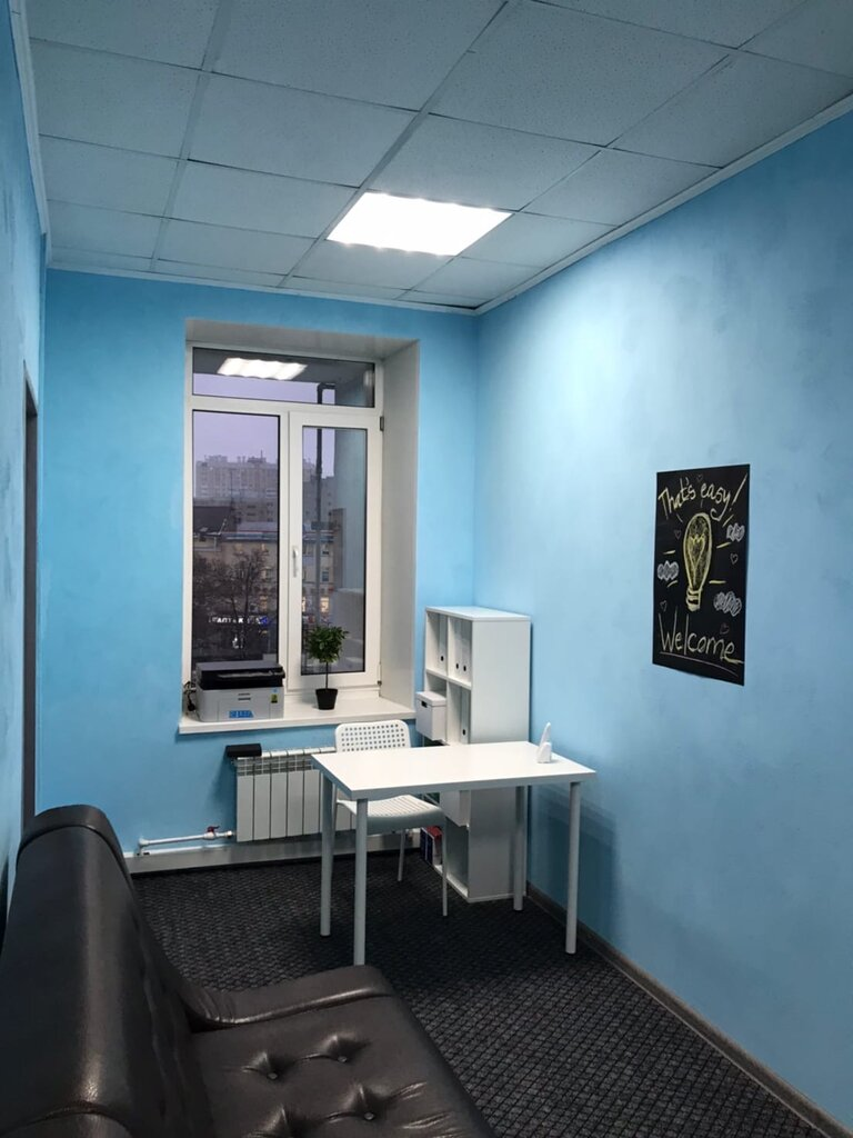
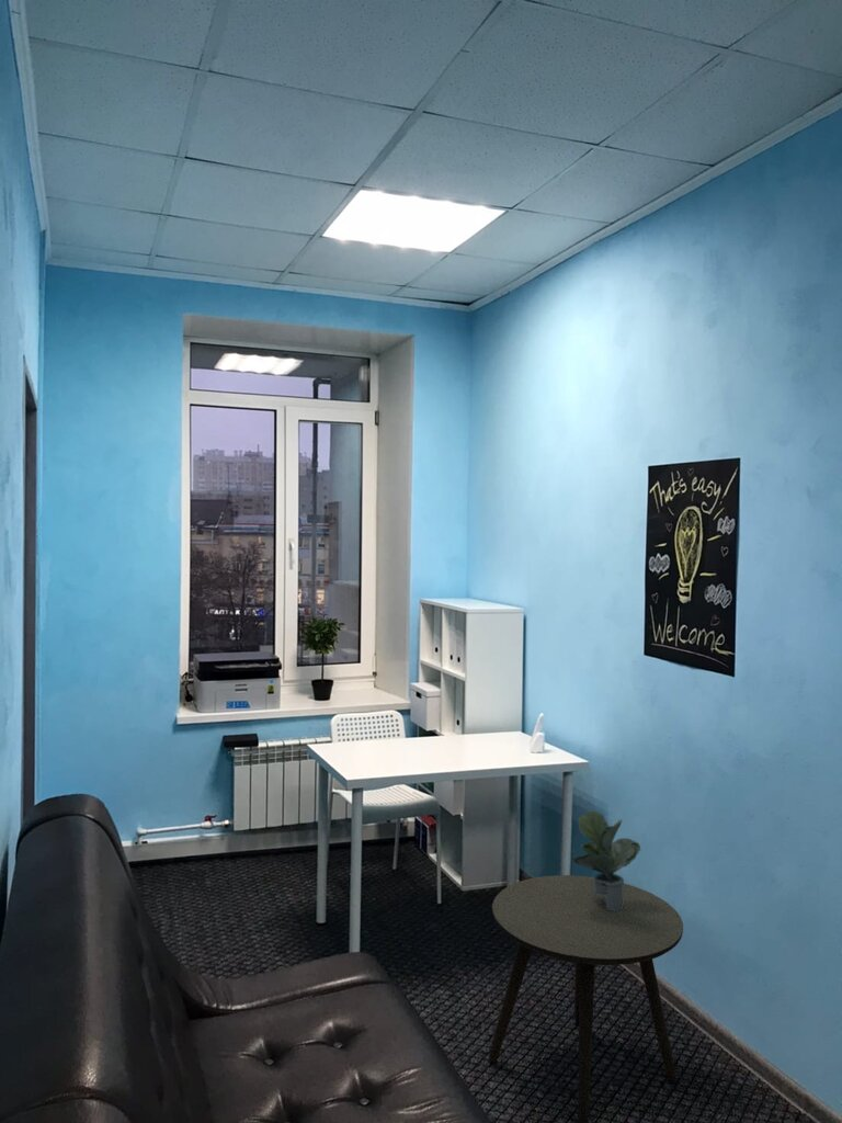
+ potted plant (602, 855)
+ side table (583, 991)
